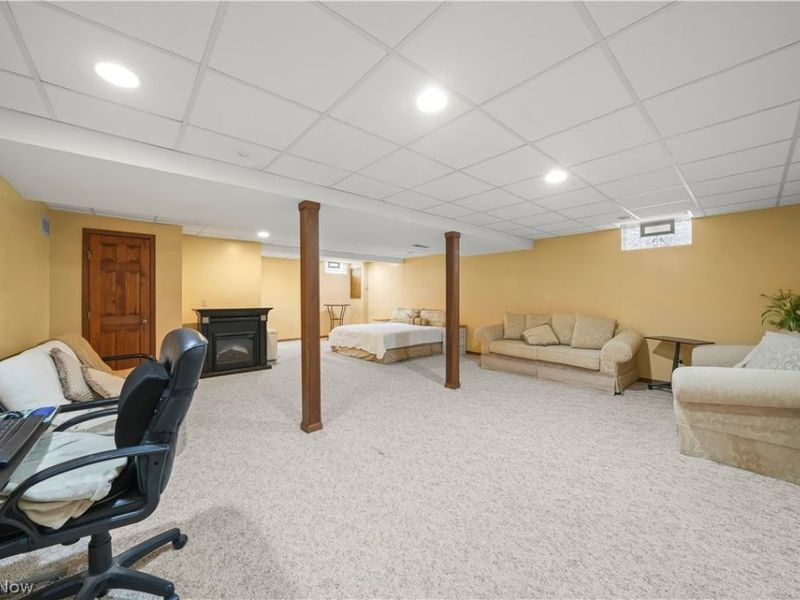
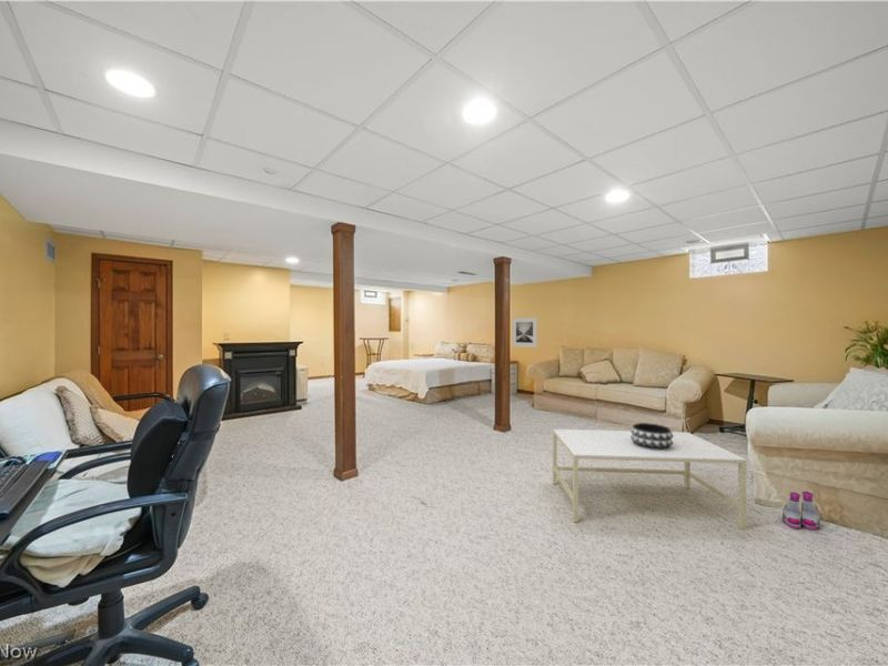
+ boots (801, 507)
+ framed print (524, 332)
+ decorative bowl (650, 435)
+ coffee table (636, 472)
